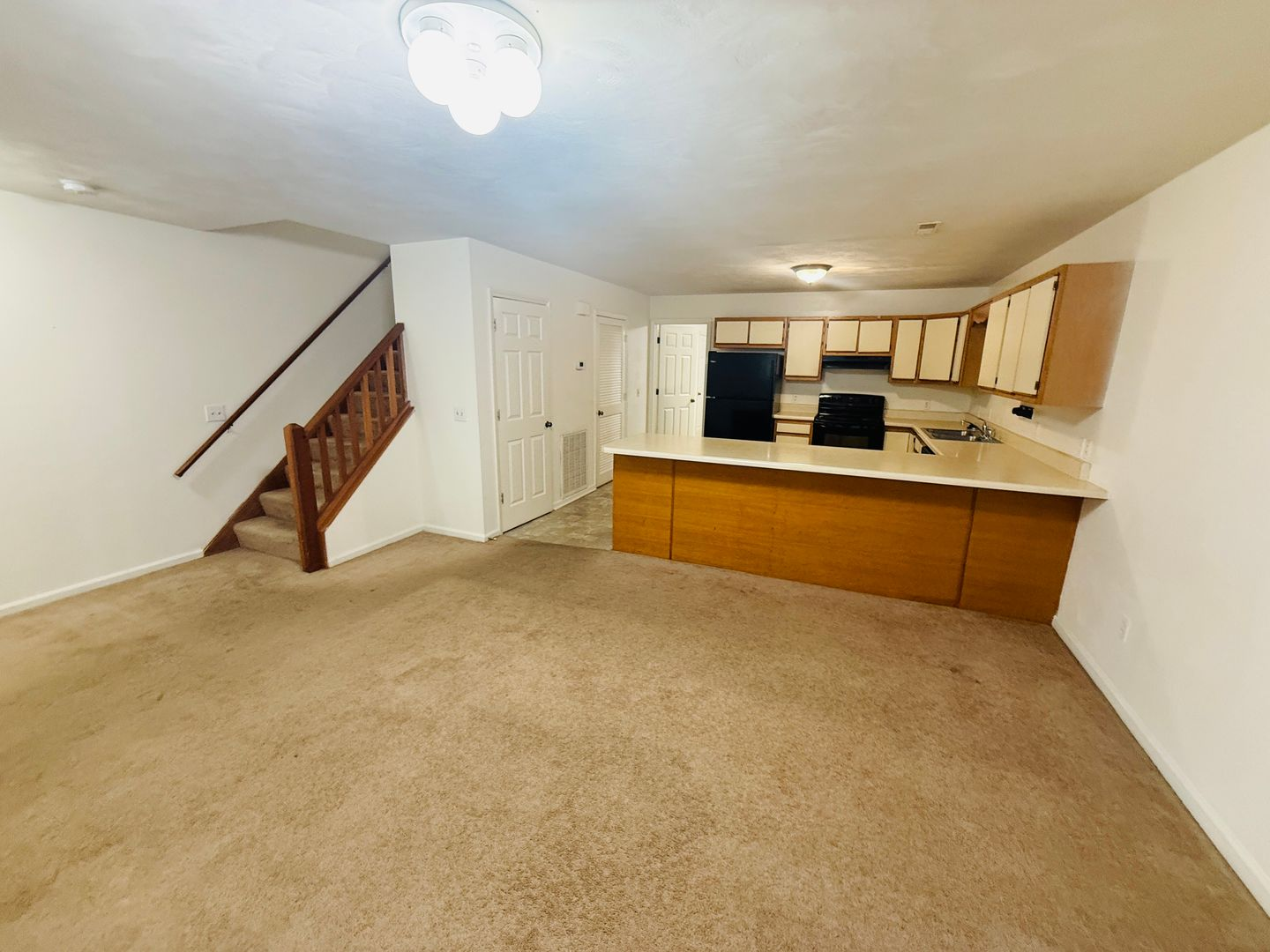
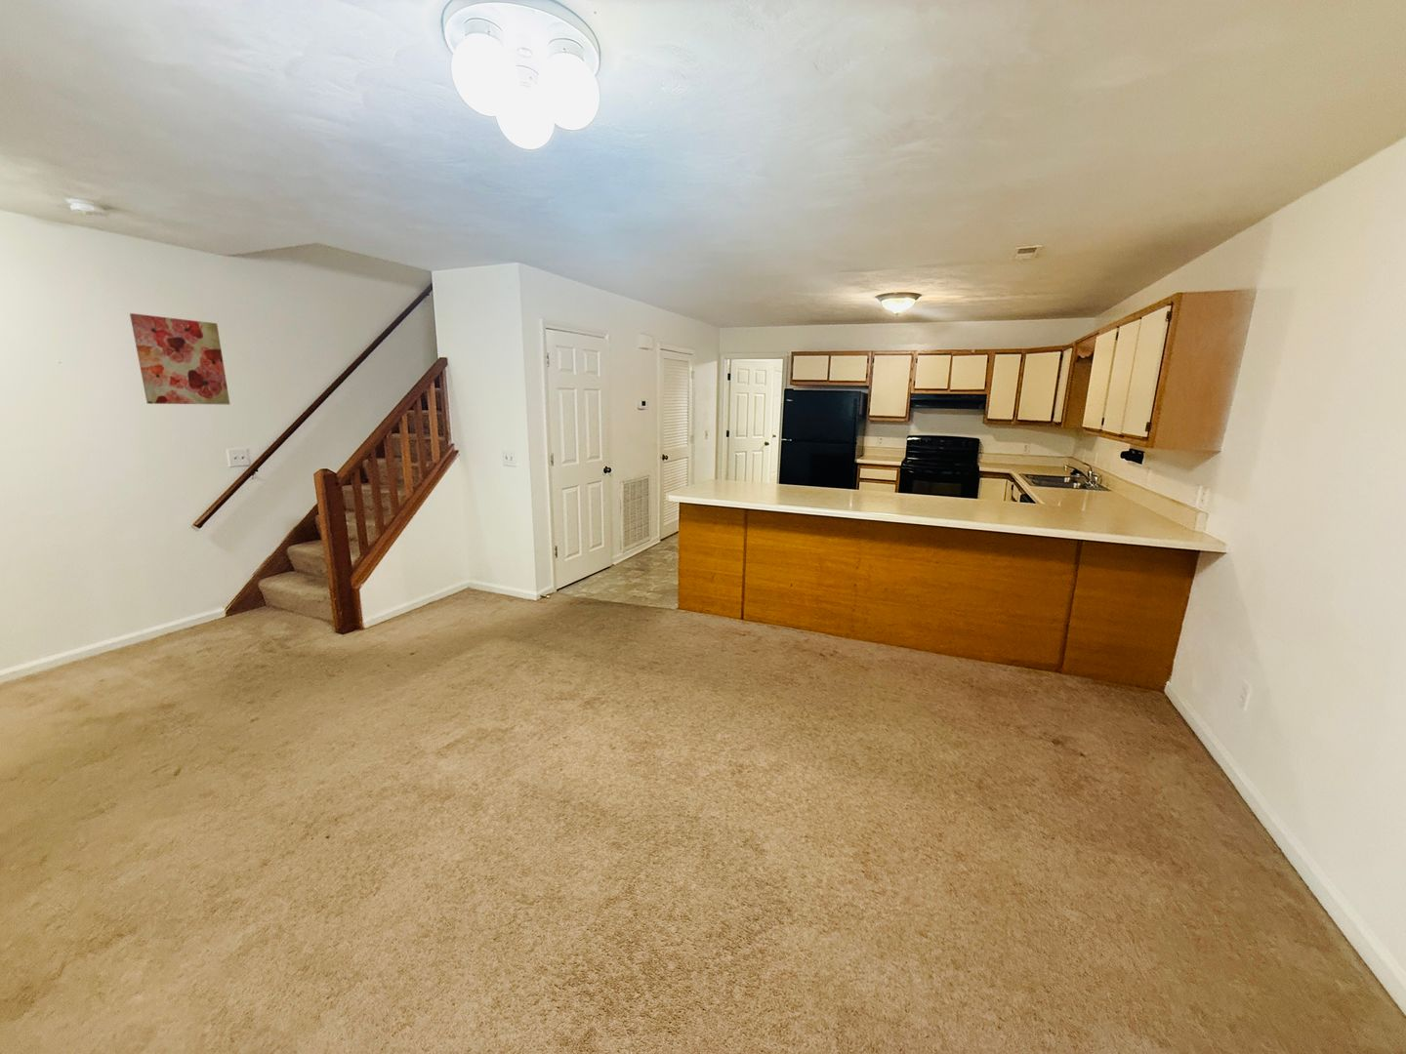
+ wall art (183, 362)
